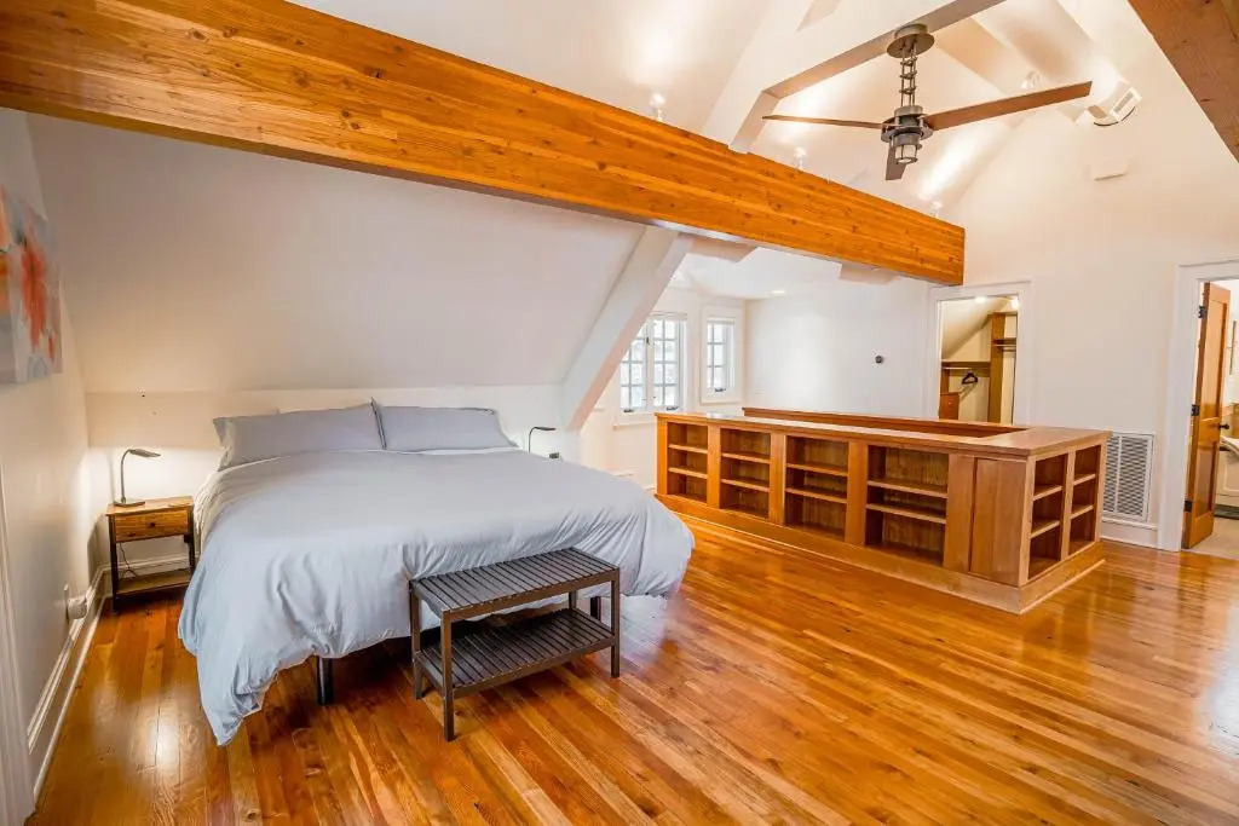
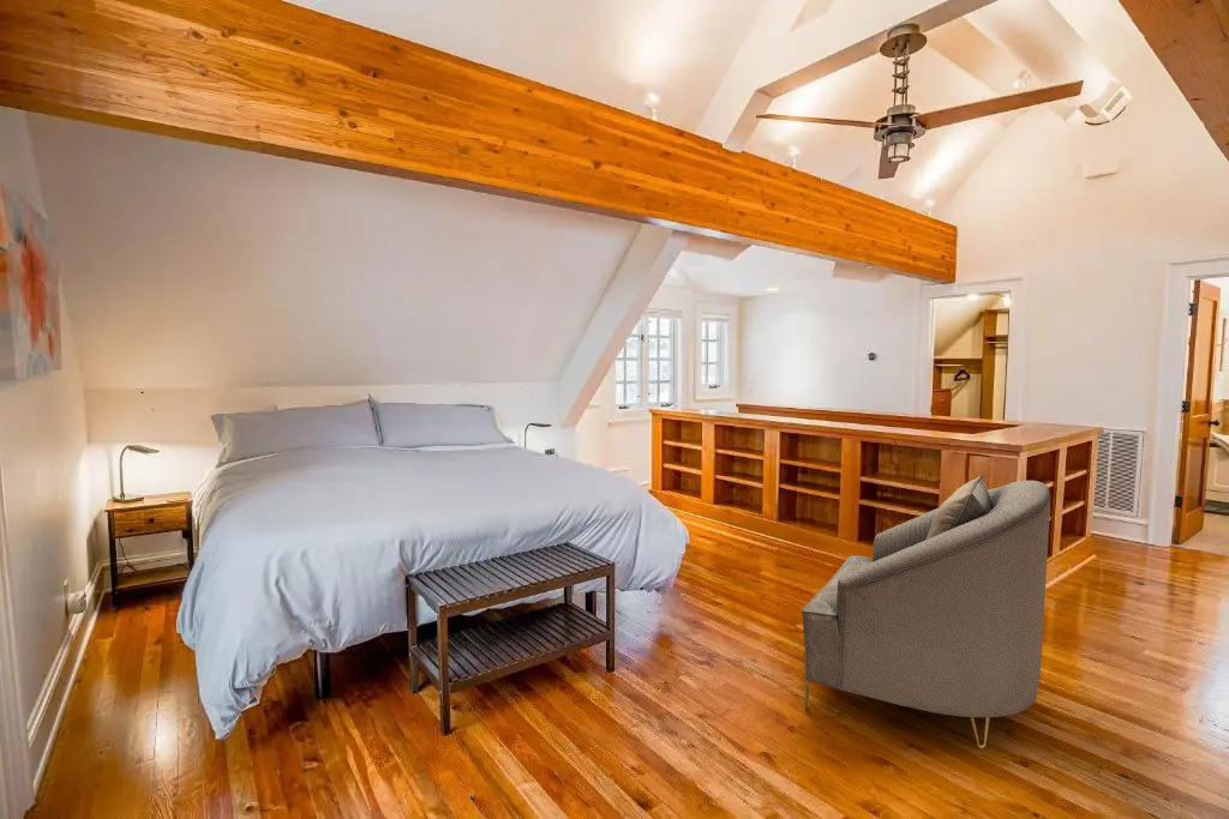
+ armchair (927, 586)
